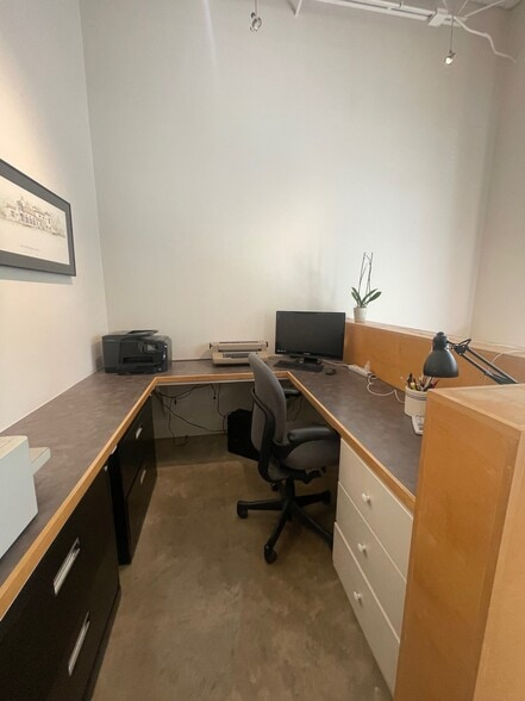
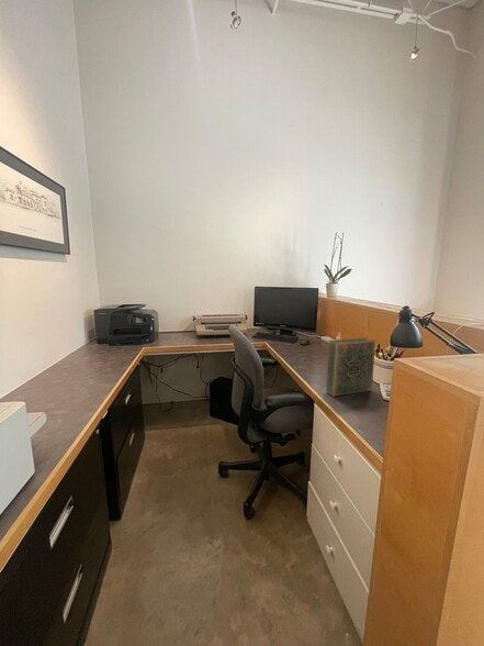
+ book (350, 366)
